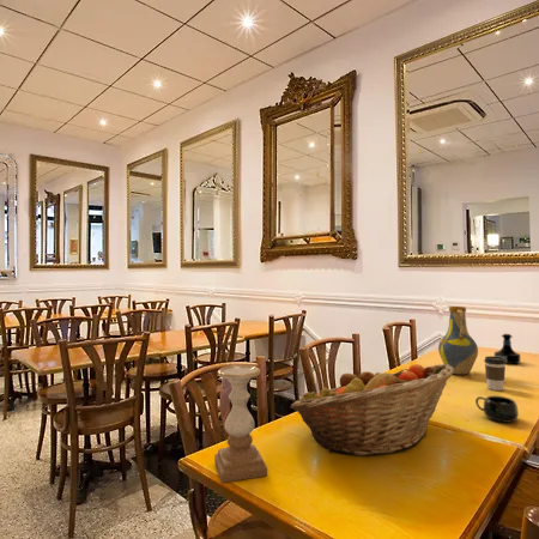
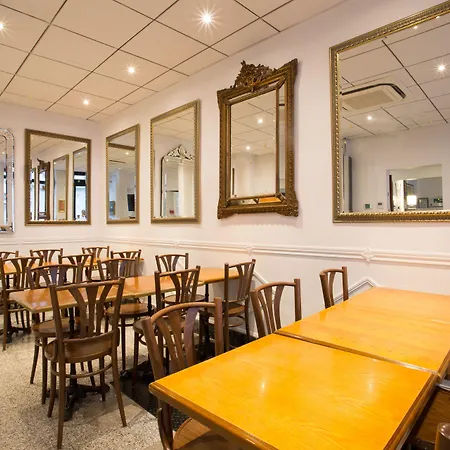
- fruit basket (374, 399)
- candle holder (240, 418)
- coffee cup (495, 373)
- mug (496, 407)
- tequila bottle (507, 347)
- vase (458, 339)
